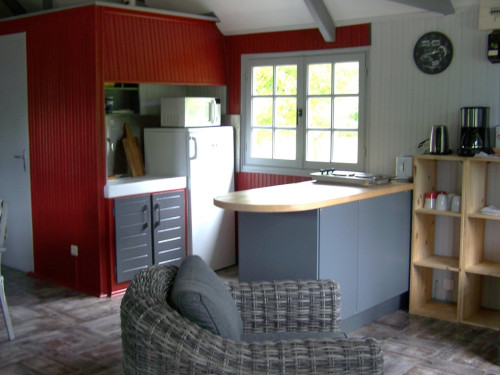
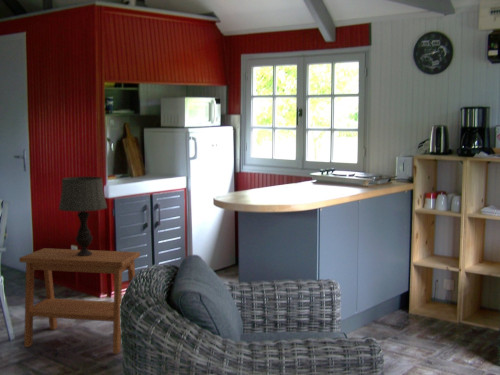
+ side table (82, 300)
+ table lamp (83, 216)
